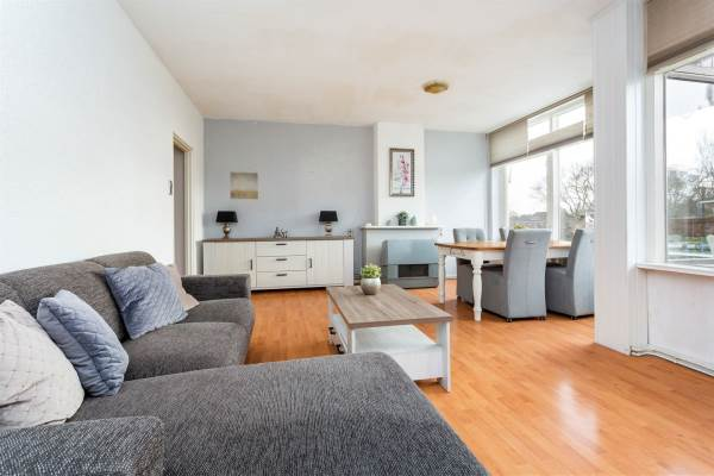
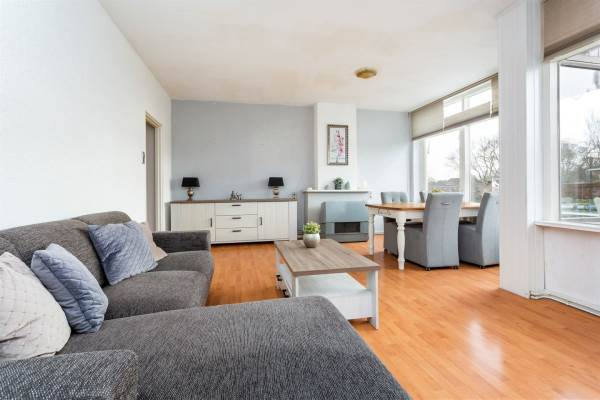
- wall art (244, 186)
